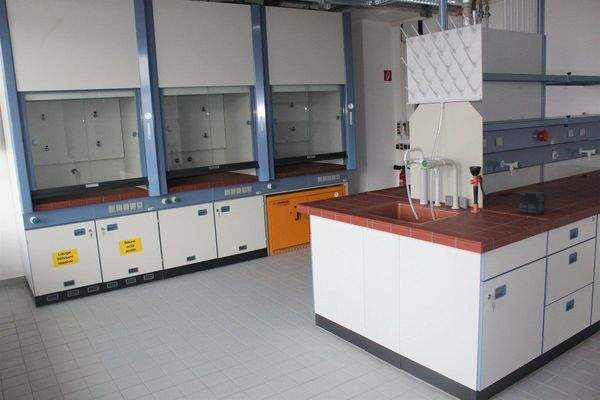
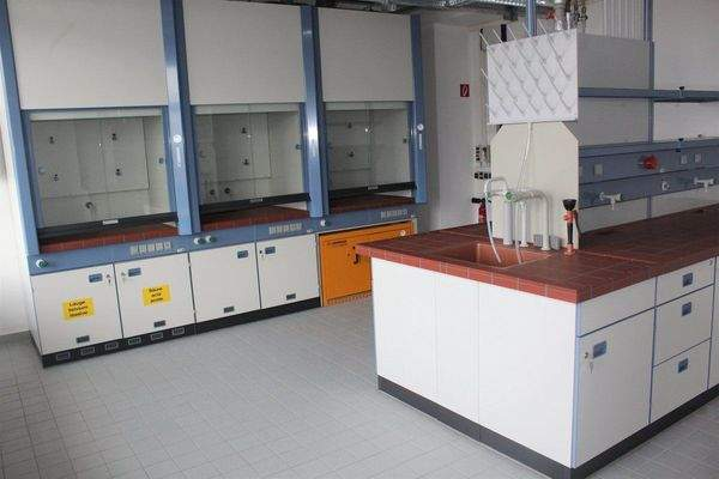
- small box (531, 202)
